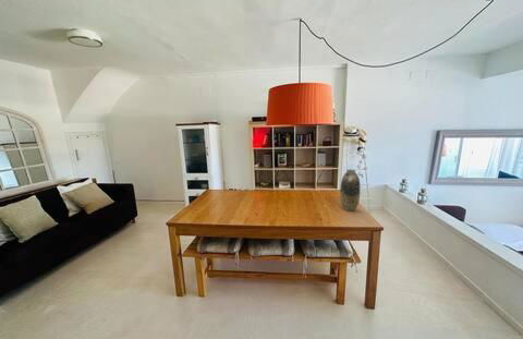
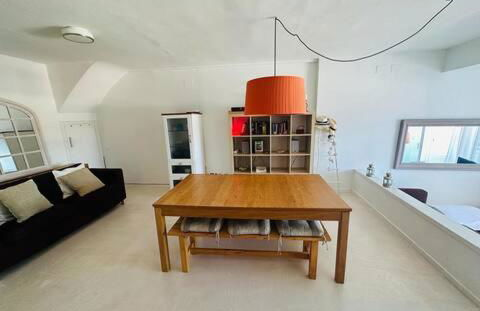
- vase (350, 190)
